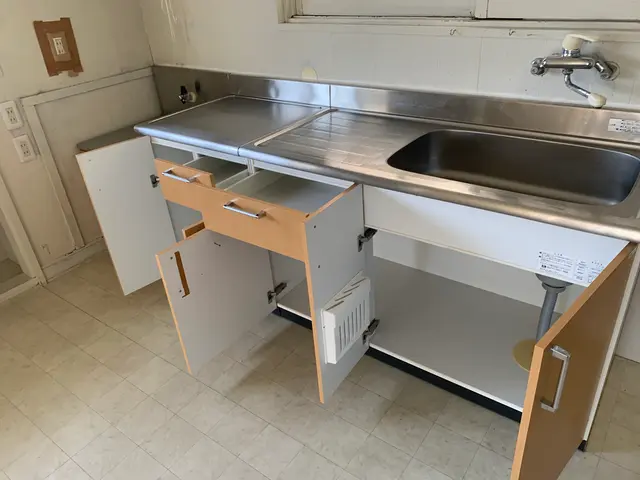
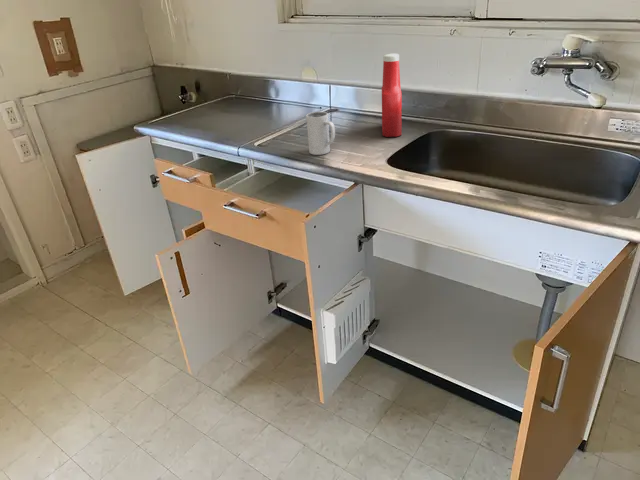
+ soap bottle (391, 94)
+ mug (322, 133)
